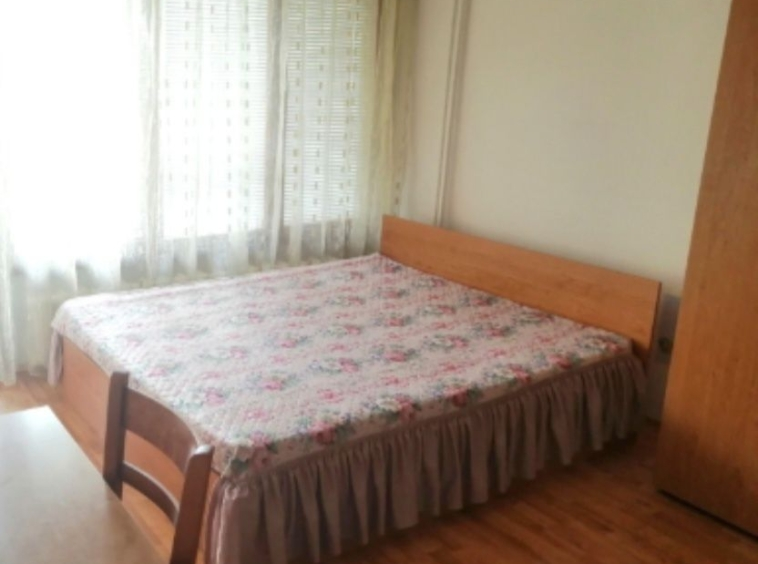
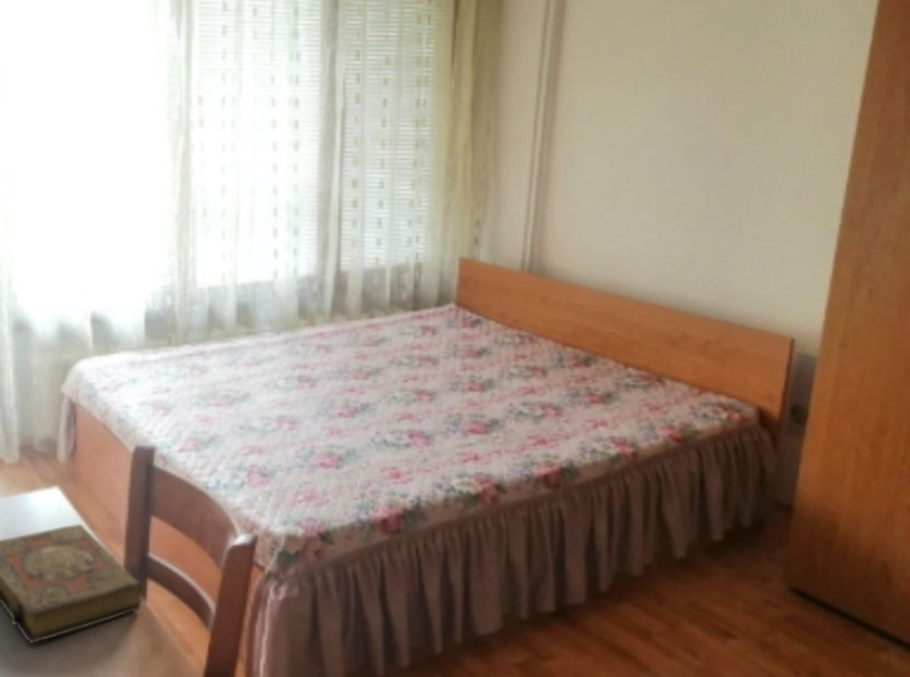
+ book (58, 576)
